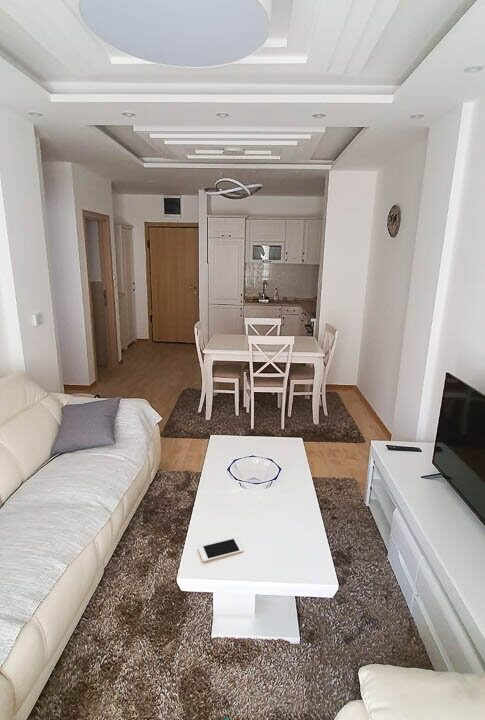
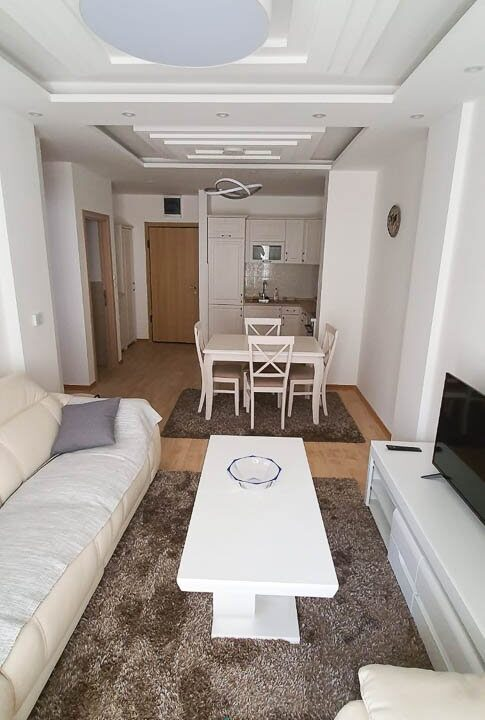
- cell phone (220, 549)
